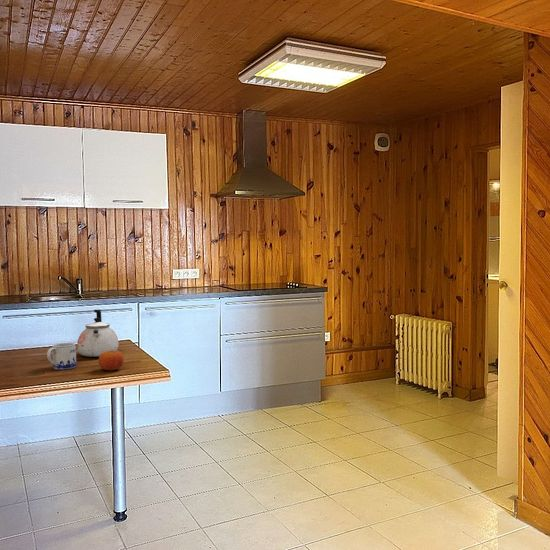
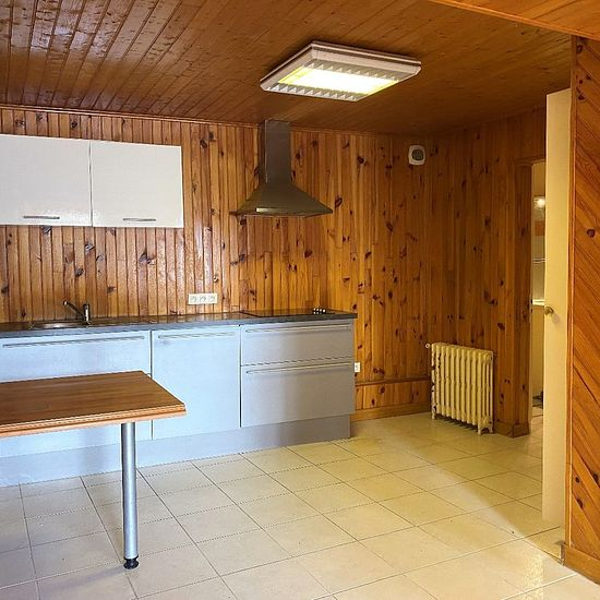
- kettle (97, 332)
- fruit (111, 360)
- mug (62, 356)
